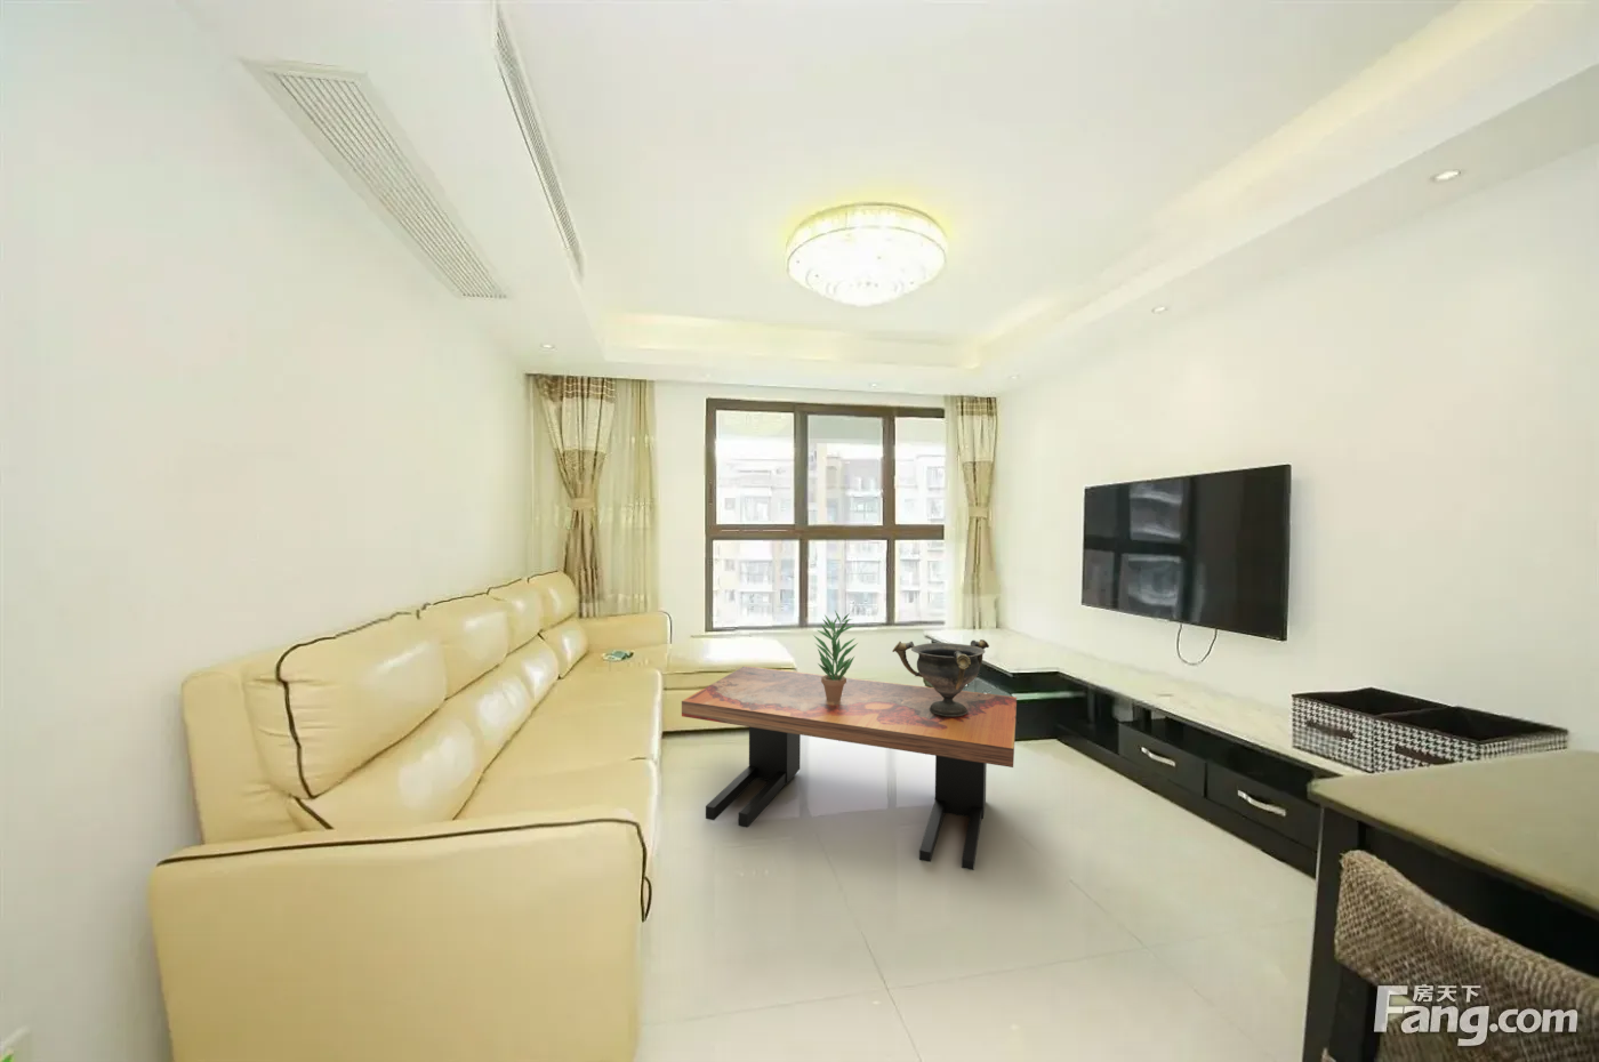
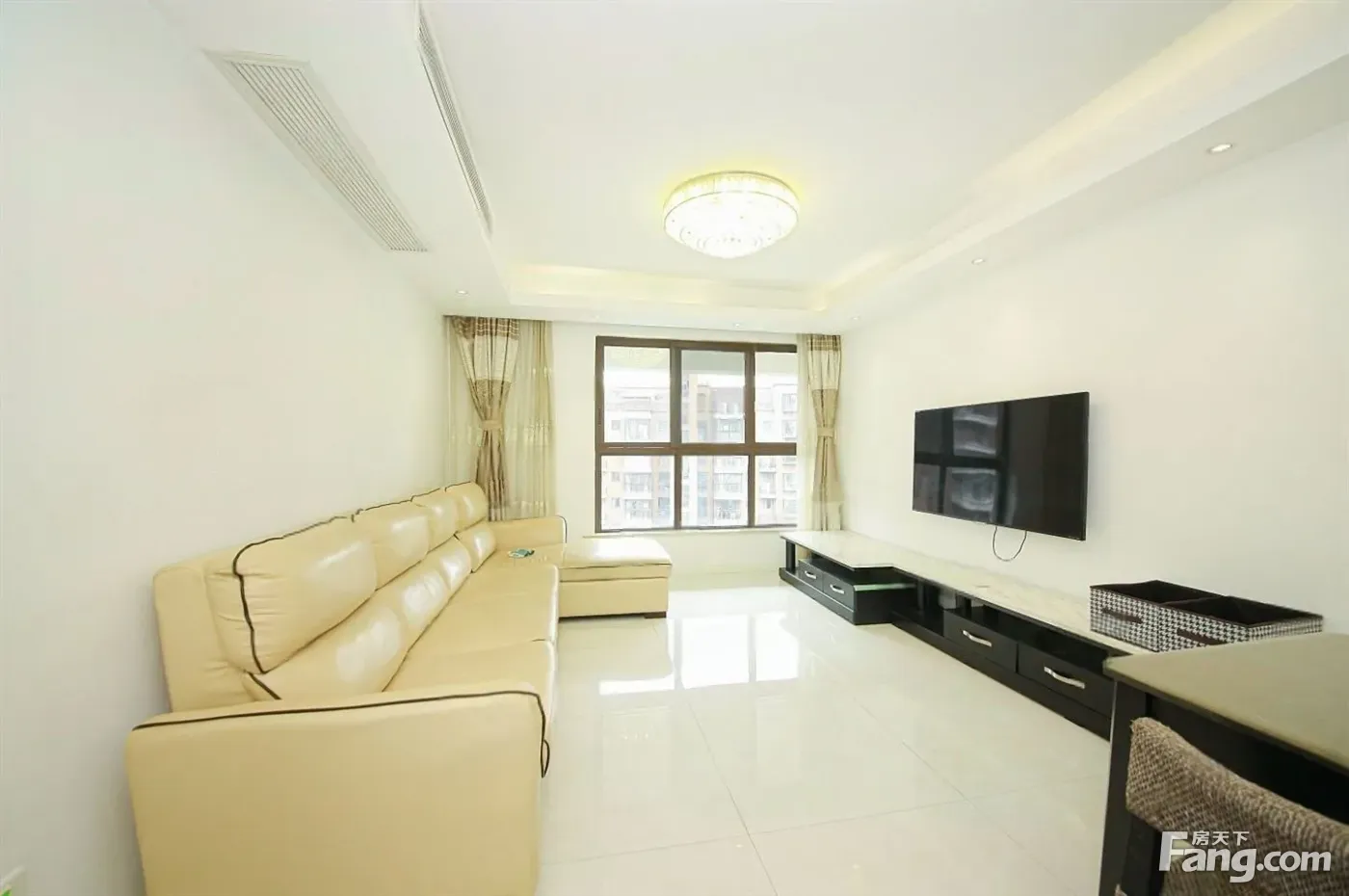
- potted plant (834, 654)
- coffee table (853, 742)
- decorative bowl (944, 677)
